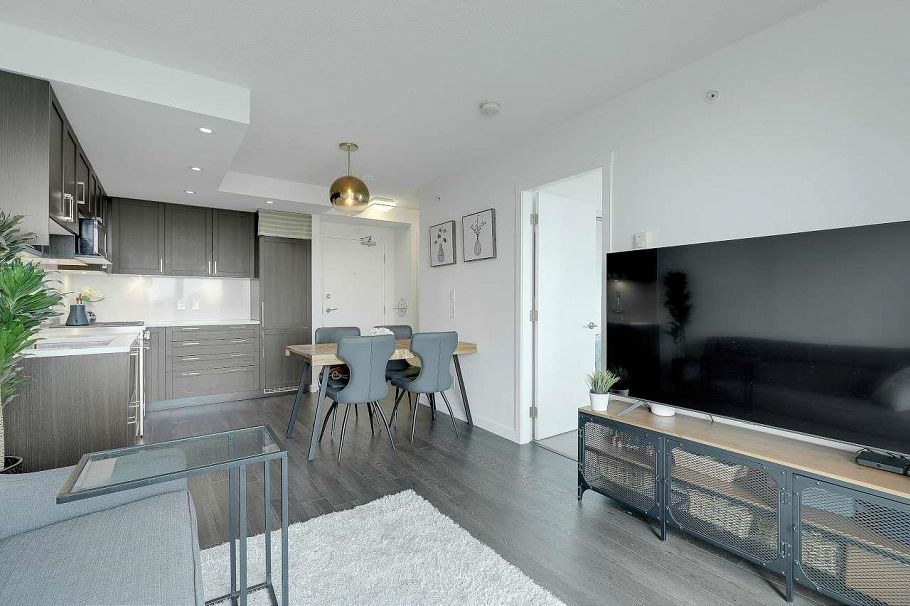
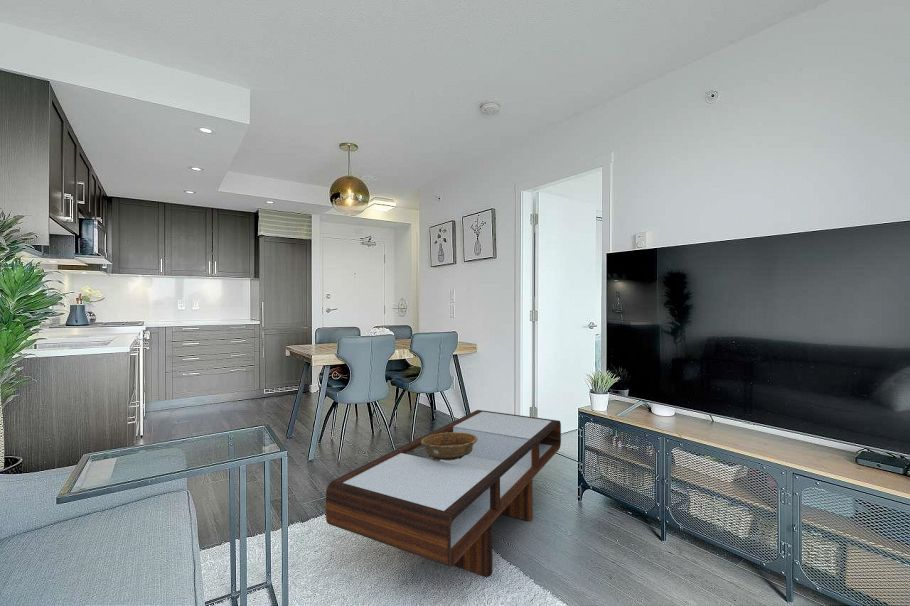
+ coffee table (469, 487)
+ decorative bowl (449, 444)
